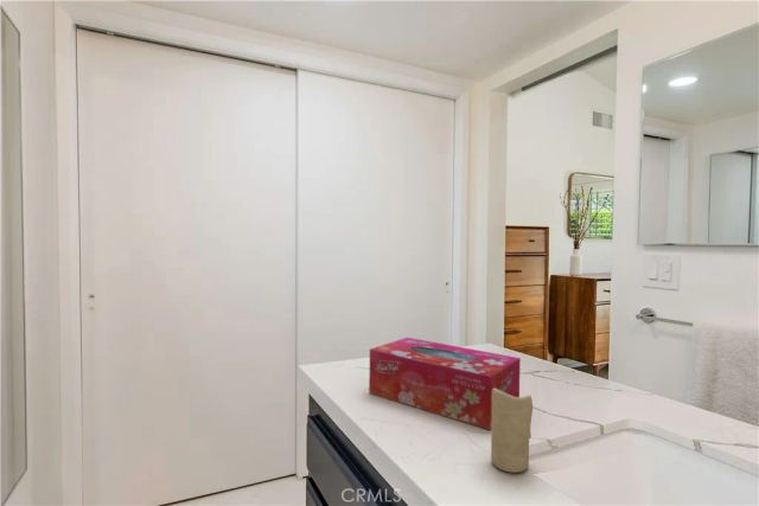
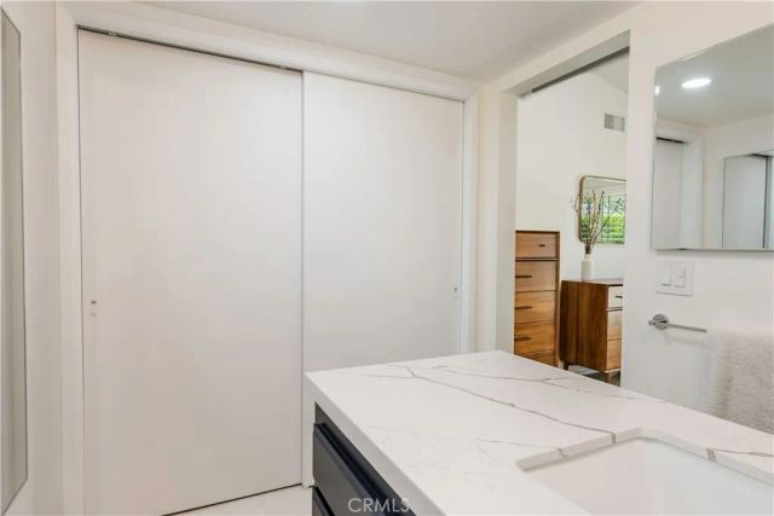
- candle (511, 425)
- tissue box (441, 376)
